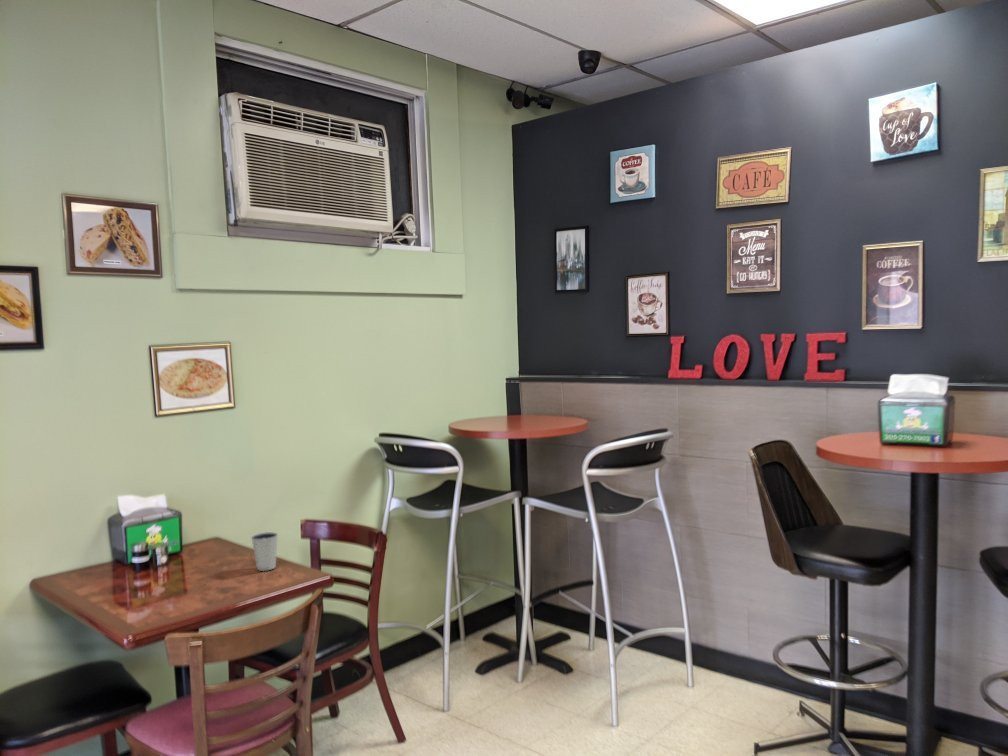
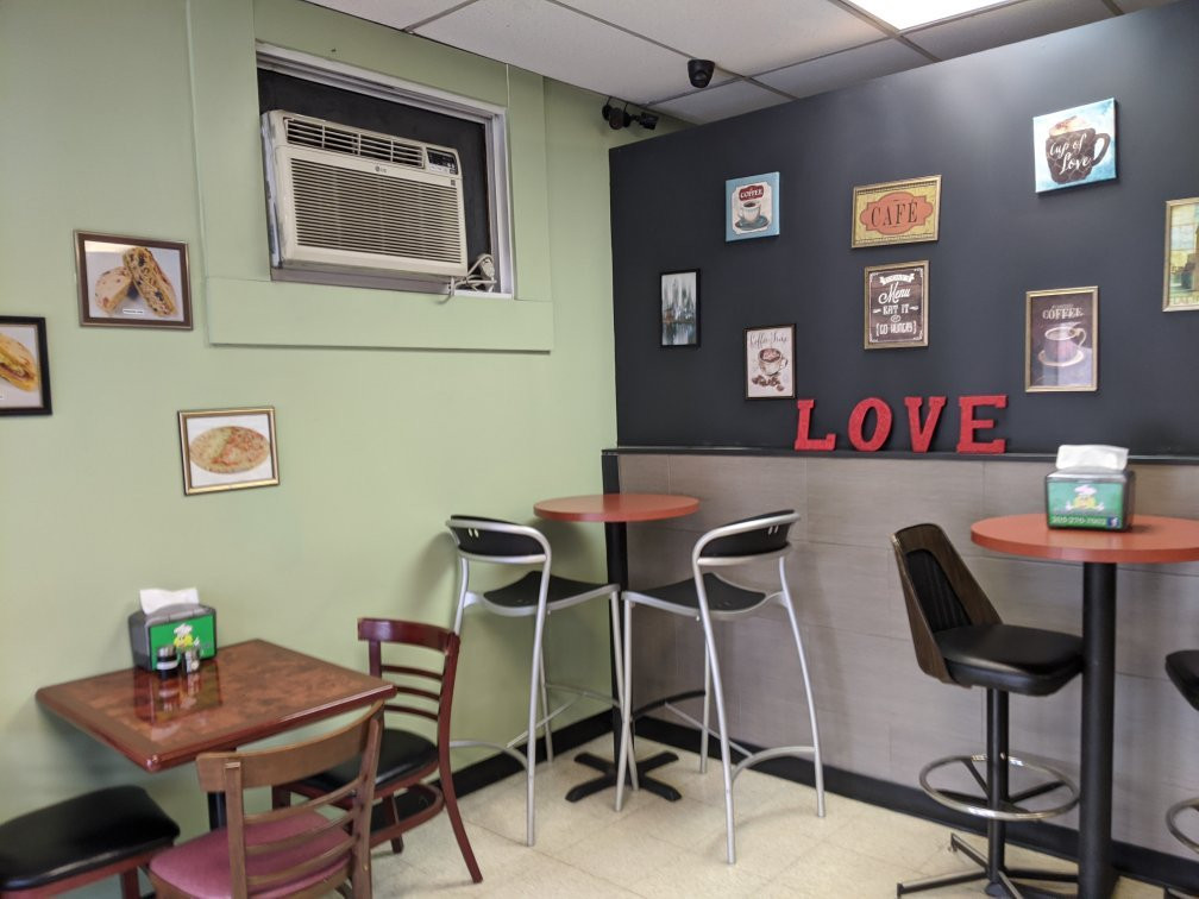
- dixie cup (265, 552)
